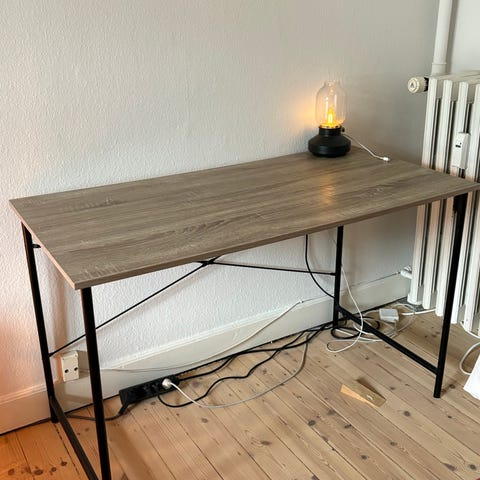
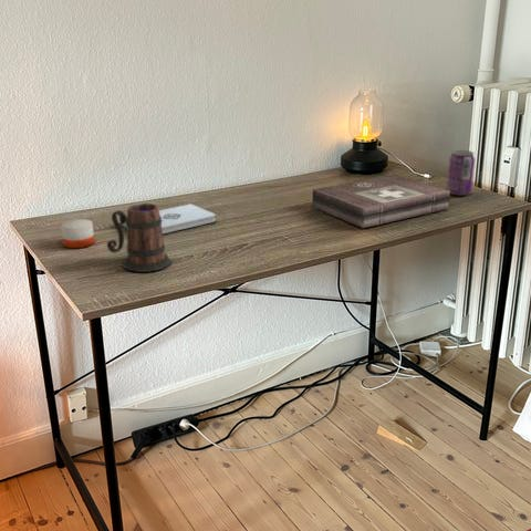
+ notepad (169, 219)
+ first aid kit (379, 199)
+ candle (76, 222)
+ beverage can (460, 173)
+ mug (136, 233)
